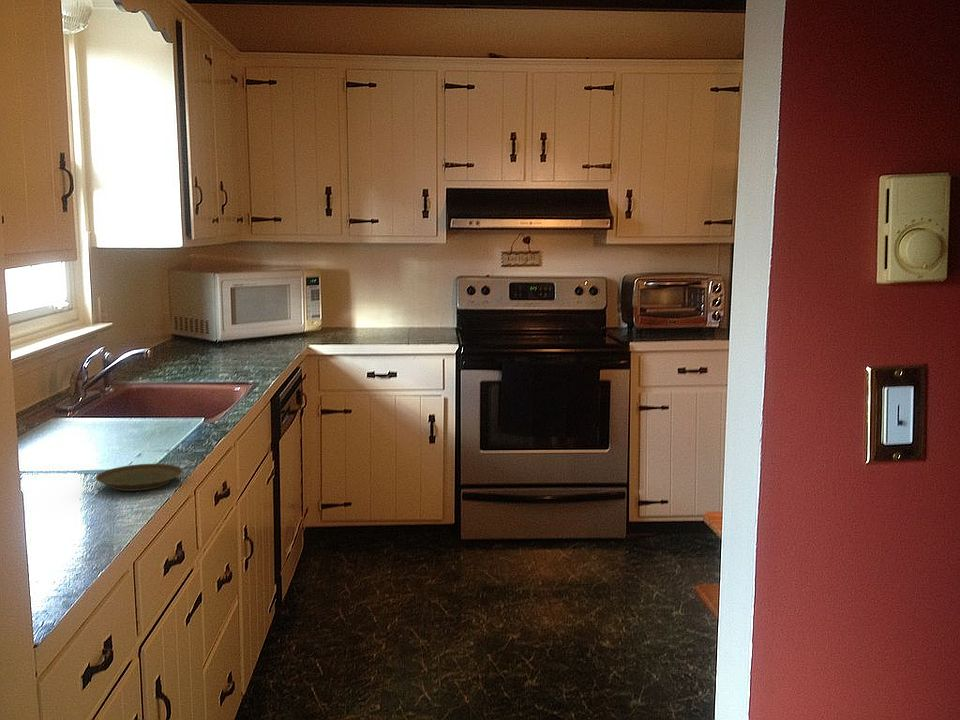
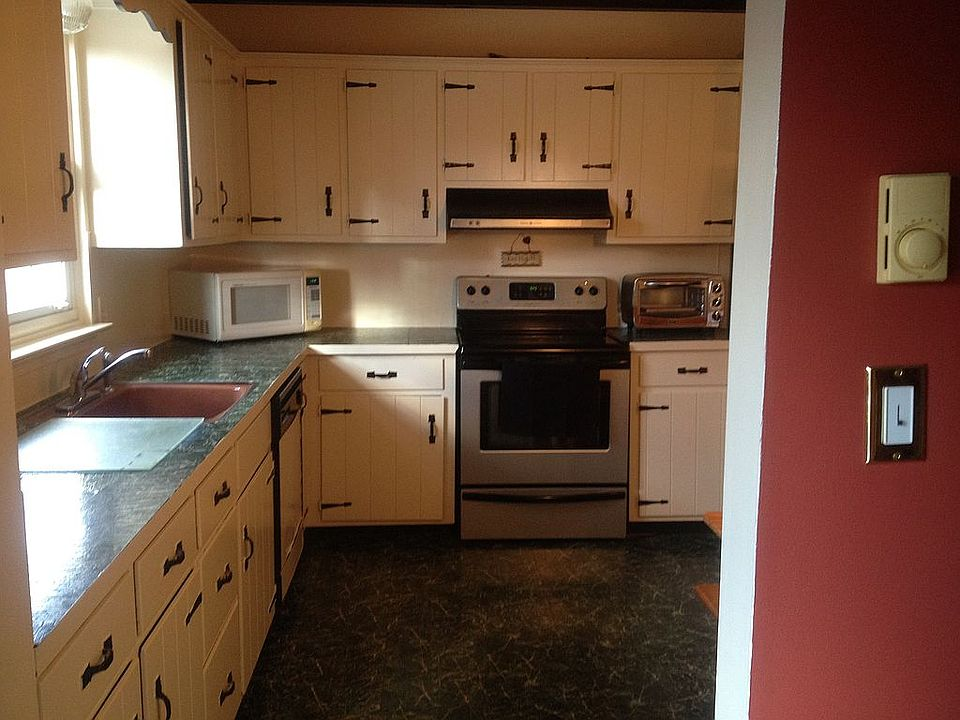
- plate (140, 478)
